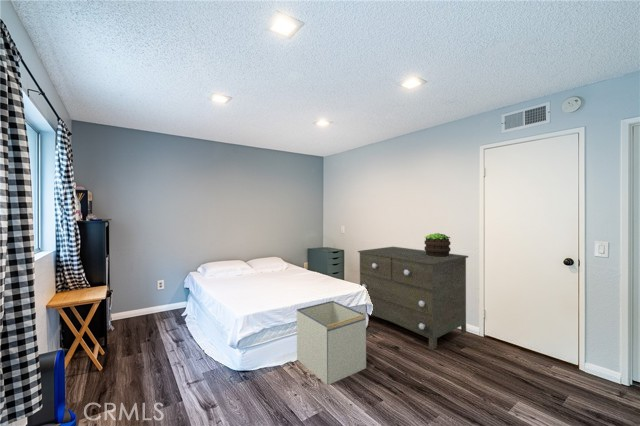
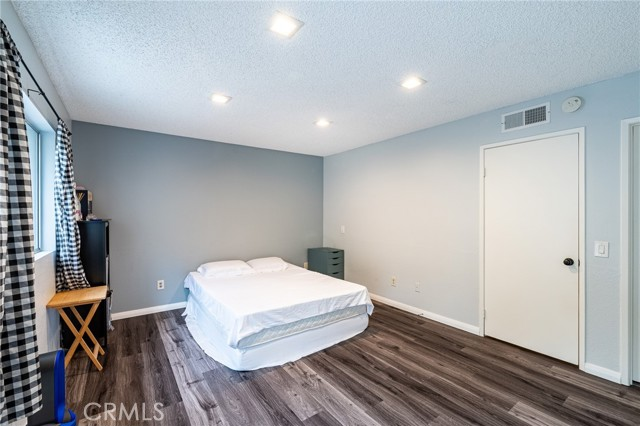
- storage bin (330, 337)
- potted plant (437, 244)
- dresser (408, 289)
